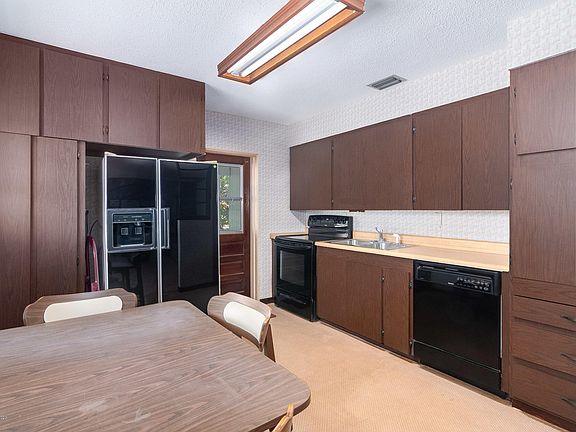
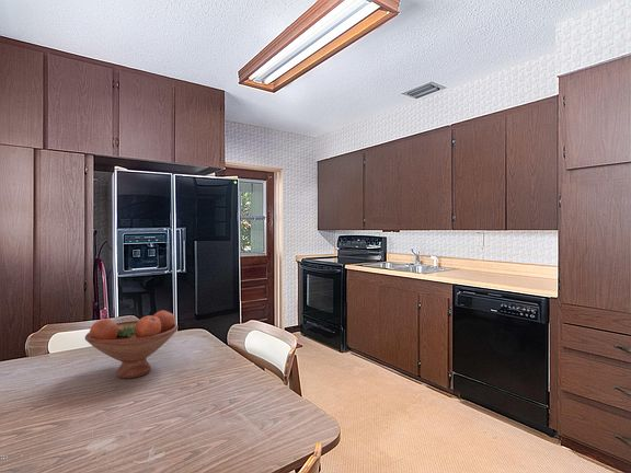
+ fruit bowl (134, 343)
